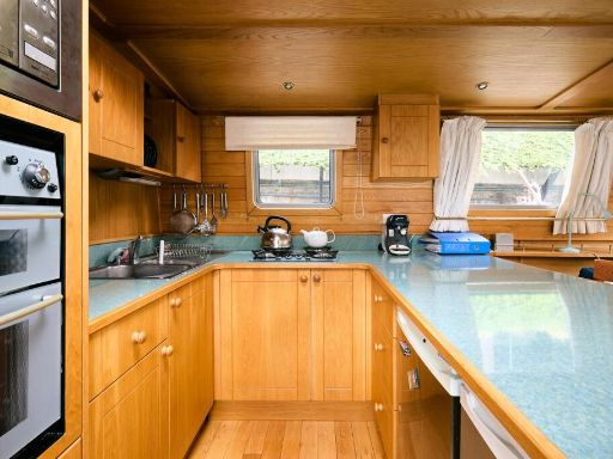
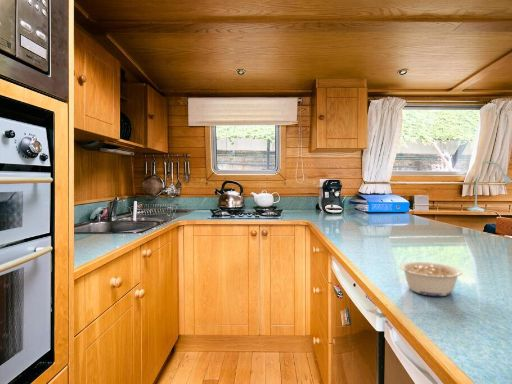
+ legume (429, 277)
